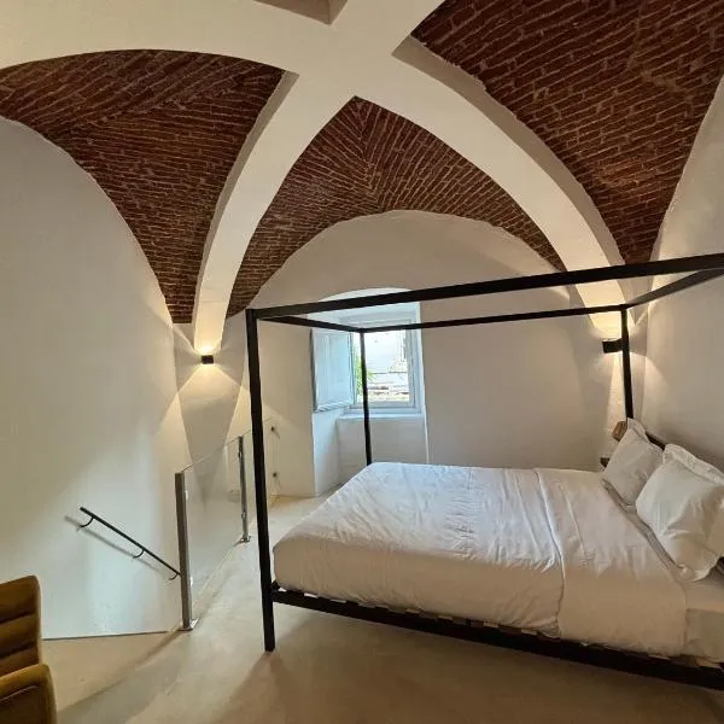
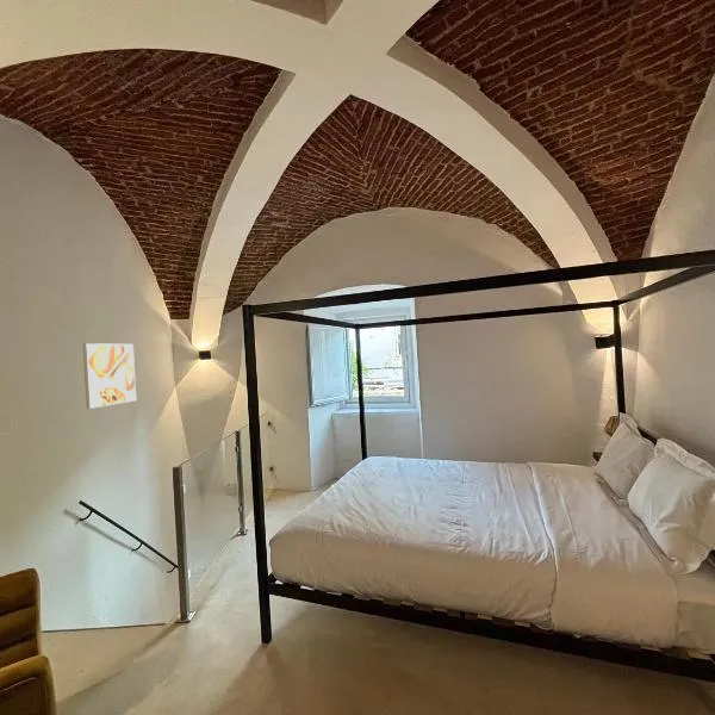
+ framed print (111, 373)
